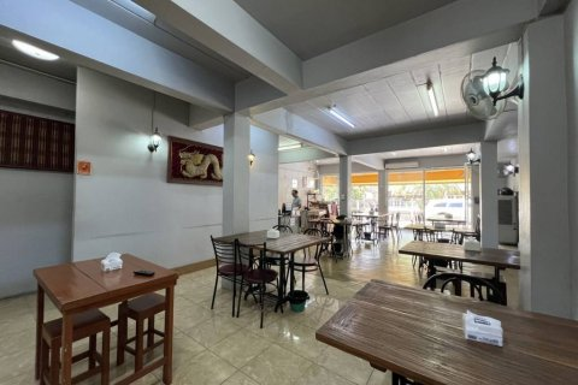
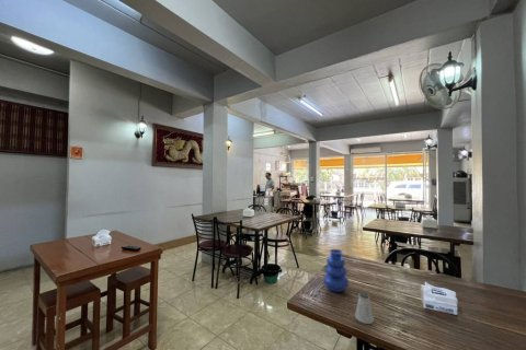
+ saltshaker (364, 306)
+ vase (335, 269)
